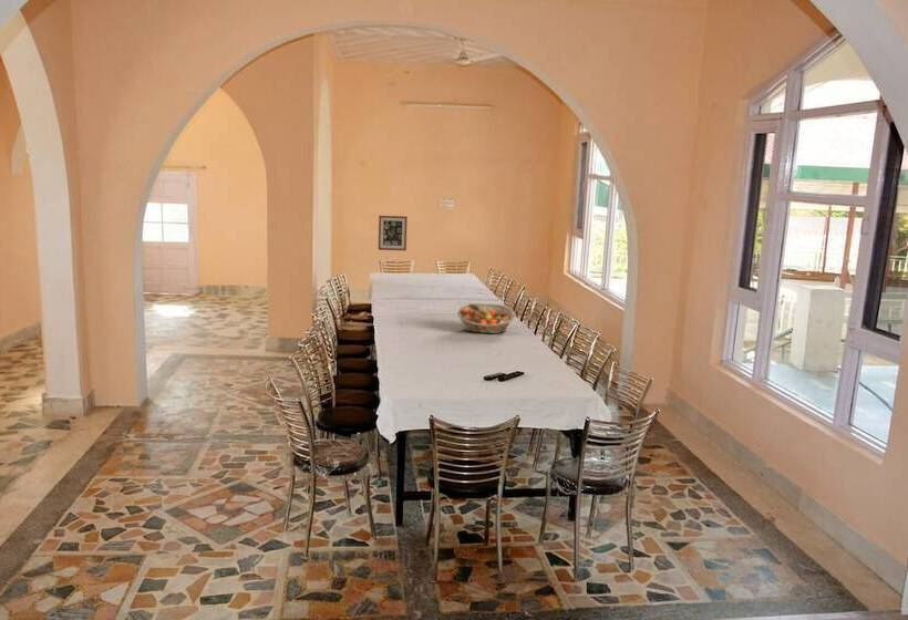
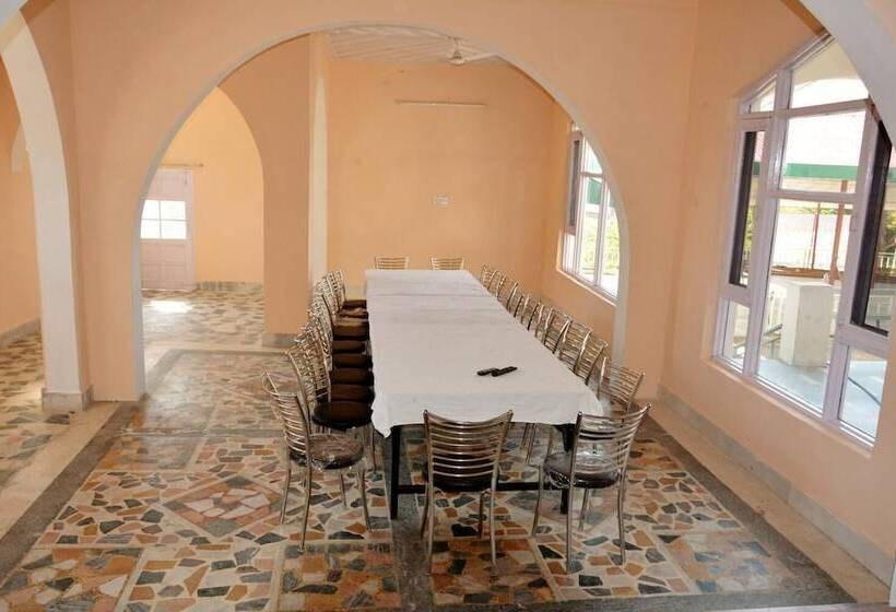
- fruit basket (485, 318)
- wall art (392, 232)
